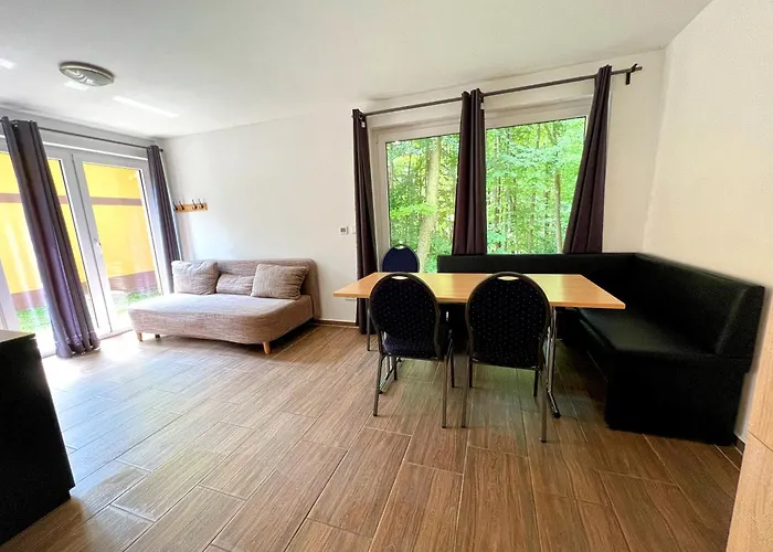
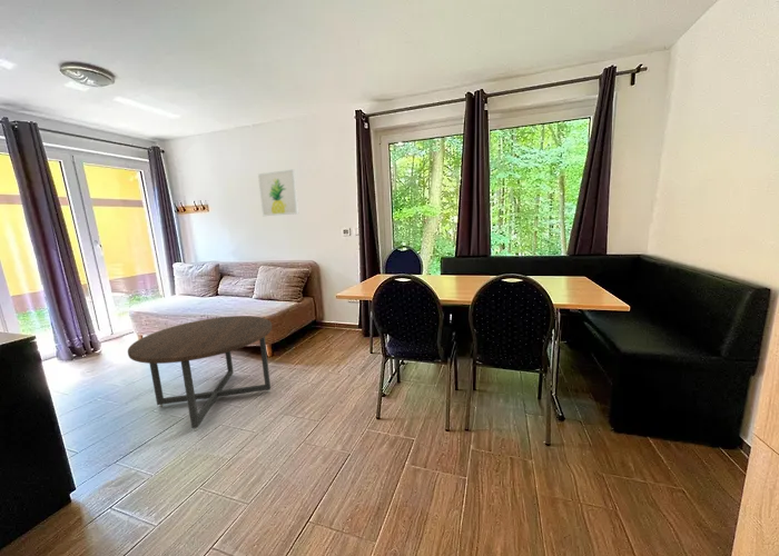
+ coffee table (210, 356)
+ wall art (278, 193)
